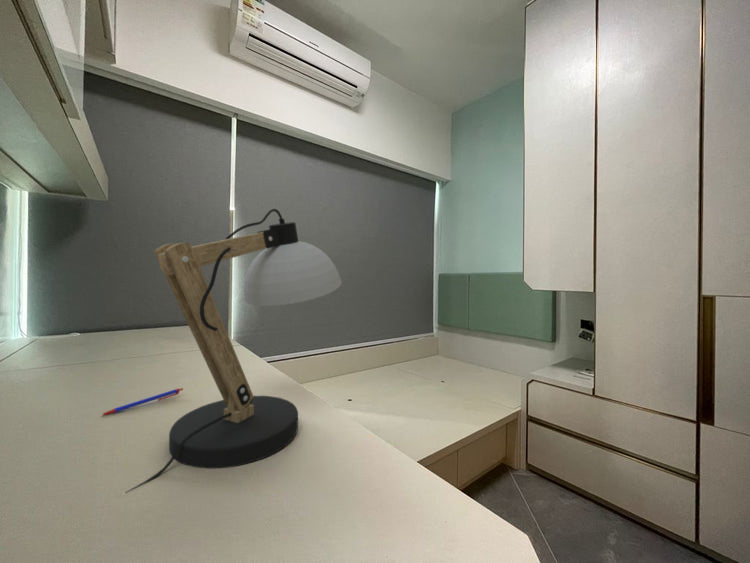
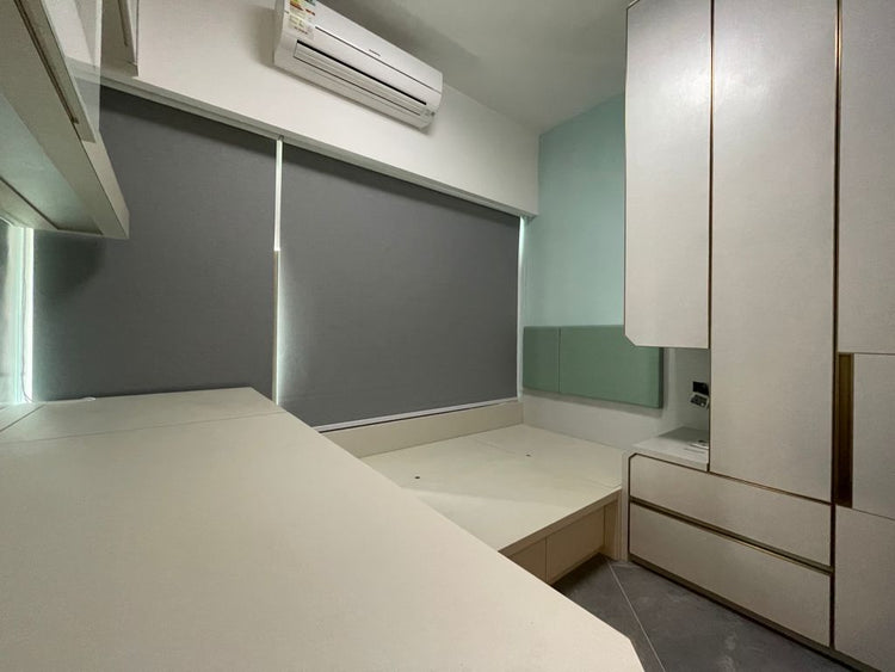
- desk lamp (258, 305)
- pen (145, 400)
